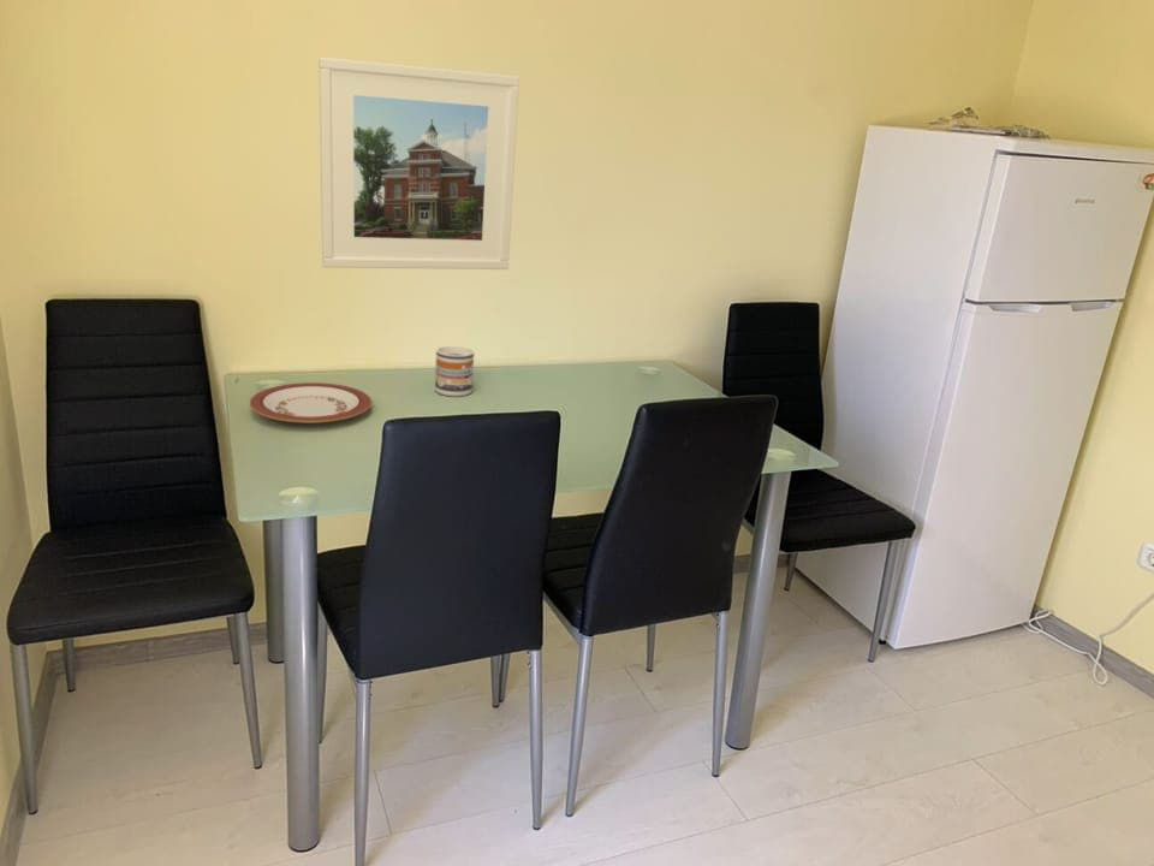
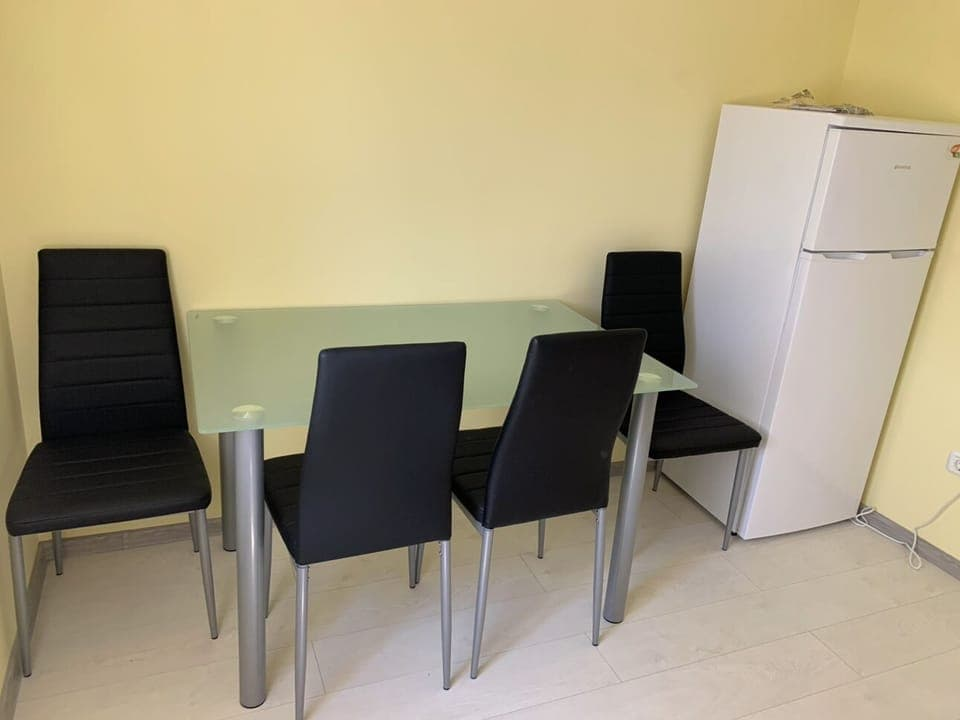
- plate (311, 405)
- mug (457, 369)
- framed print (421, 171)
